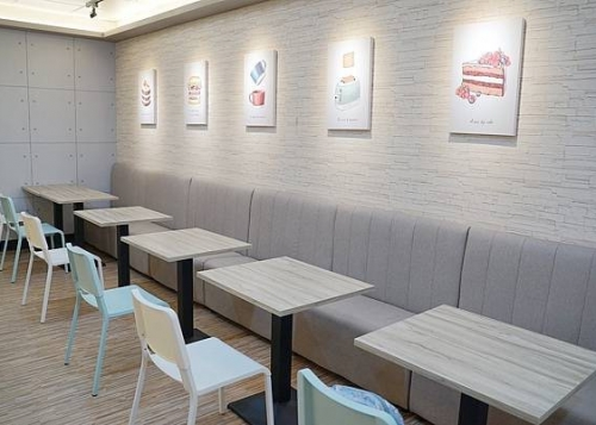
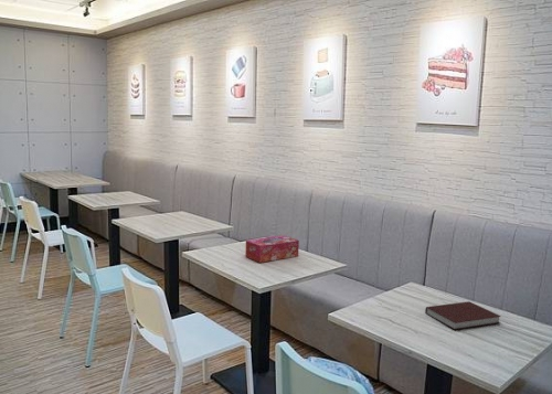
+ notebook (461, 315)
+ tissue box (272, 248)
